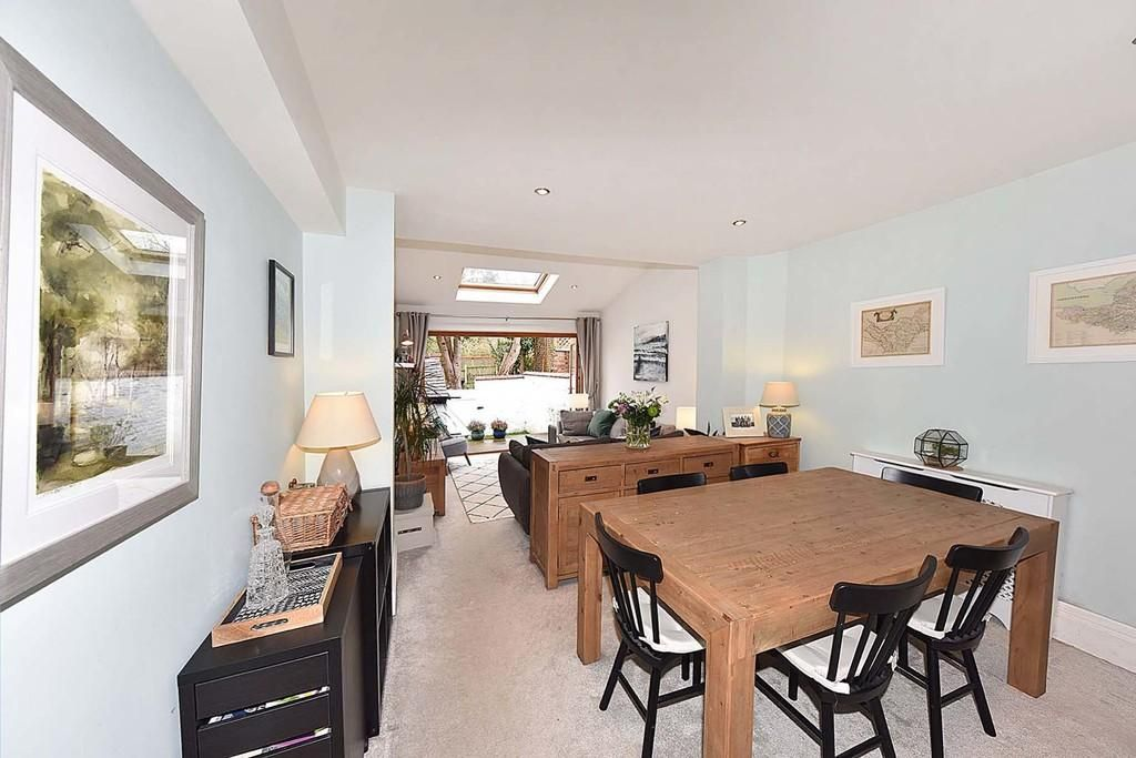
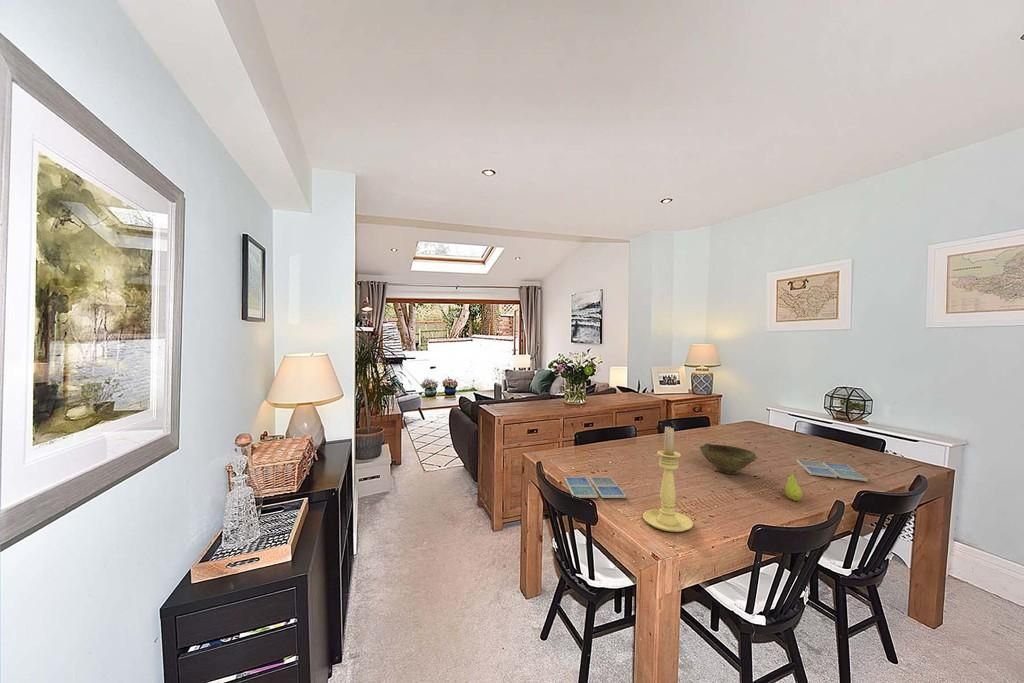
+ fruit (793, 485)
+ drink coaster (594, 486)
+ bowl (726, 460)
+ candle holder (668, 474)
+ drink coaster (829, 469)
